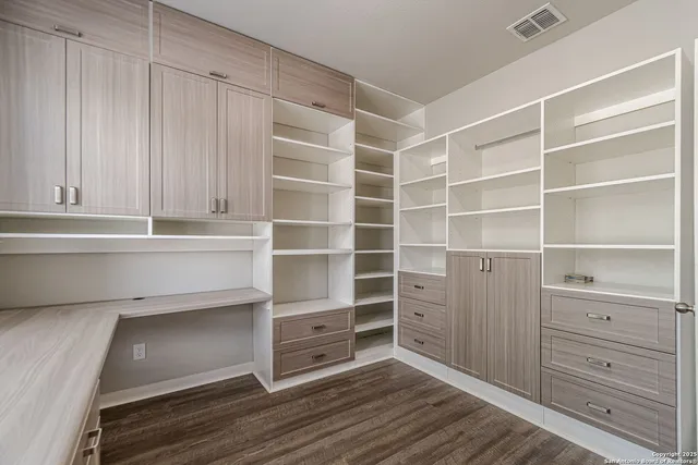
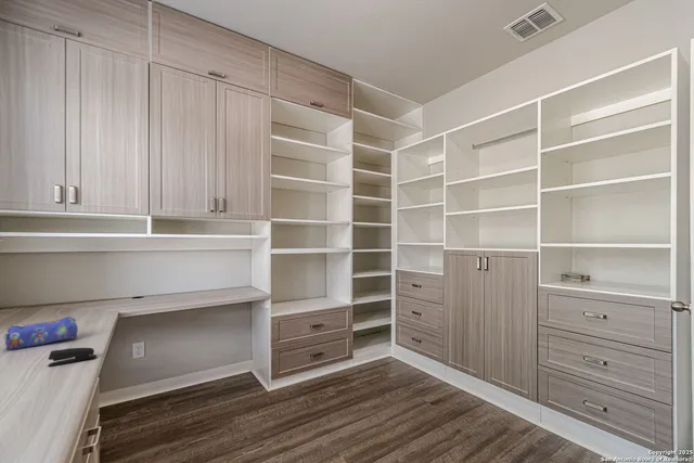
+ pencil case (42, 332)
+ stapler (73, 353)
